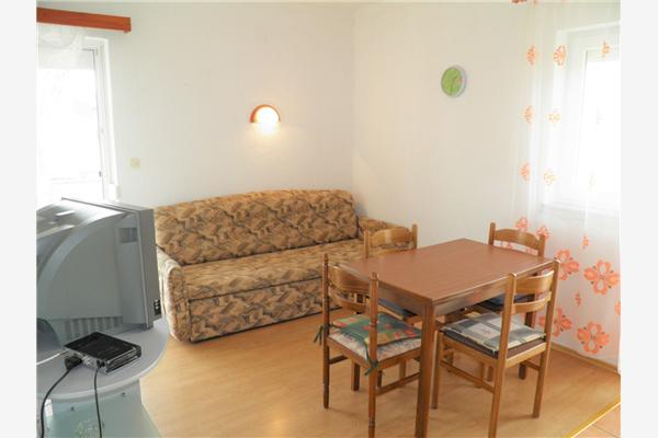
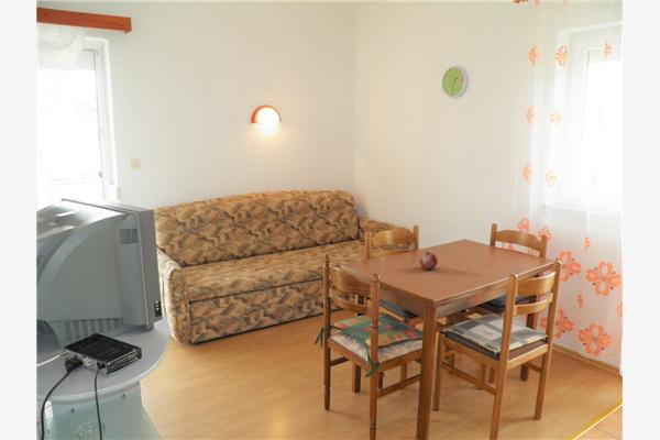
+ fruit (428, 258)
